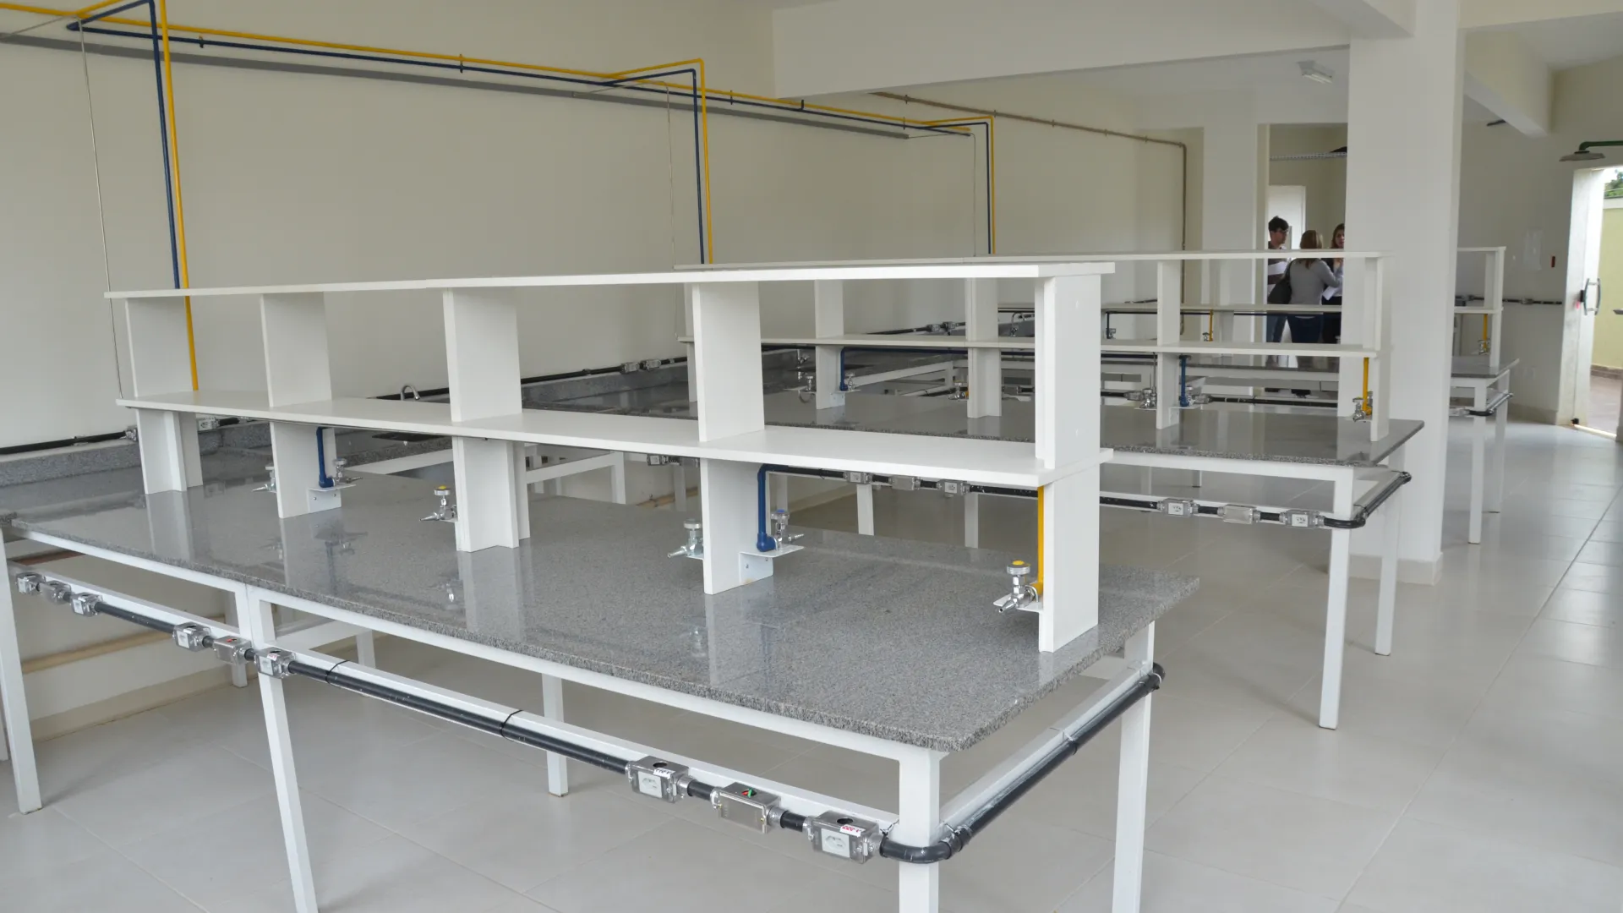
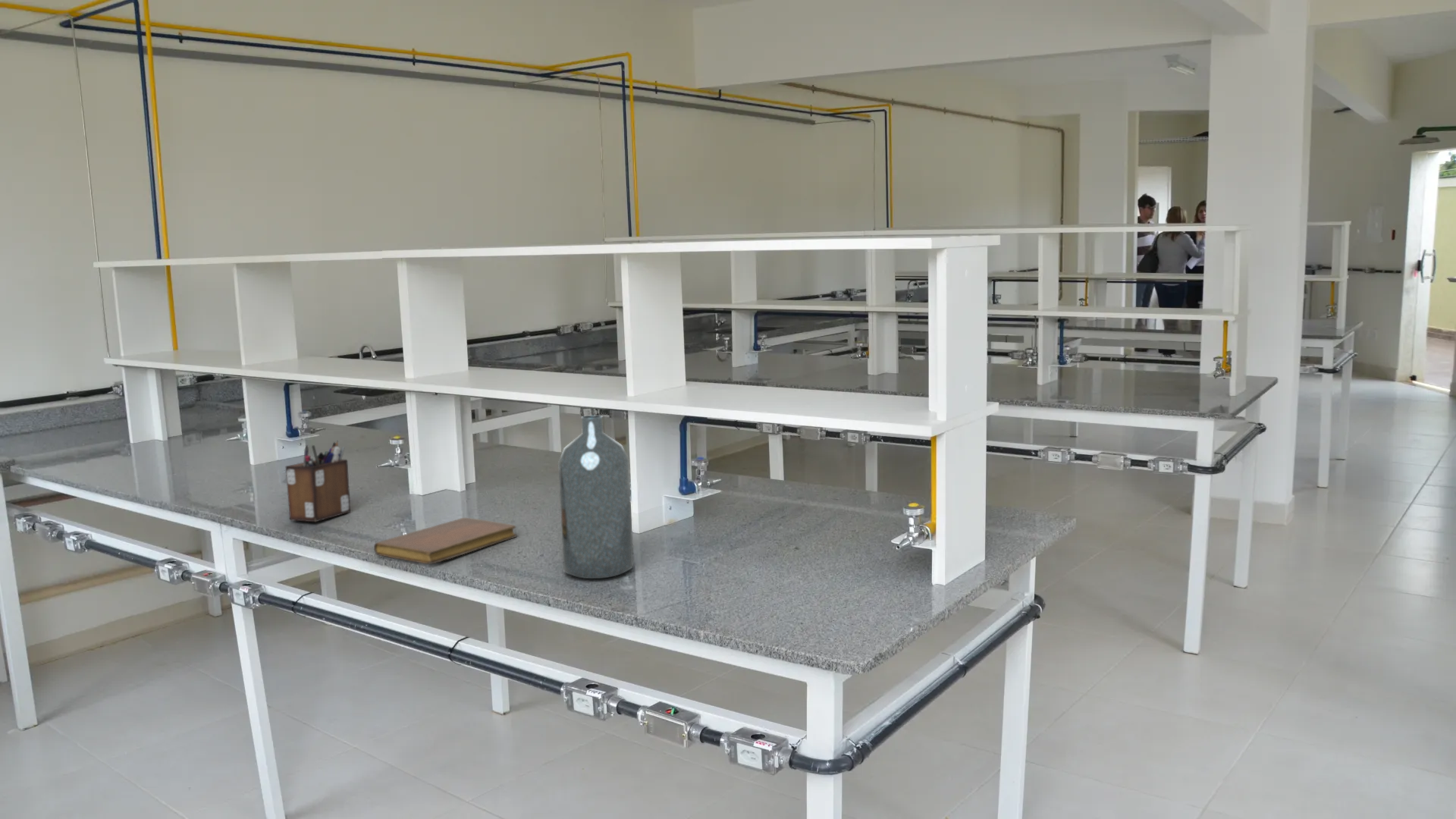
+ desk organizer (318, 479)
+ bottle (595, 494)
+ notebook (447, 539)
